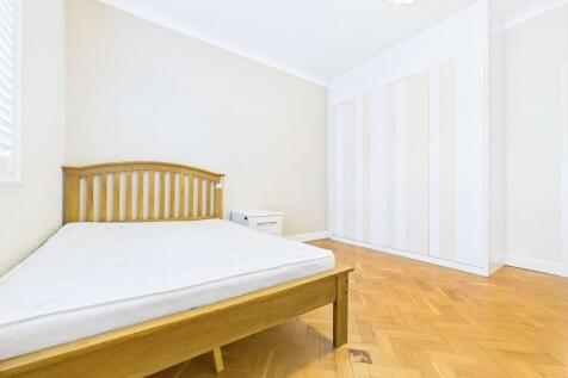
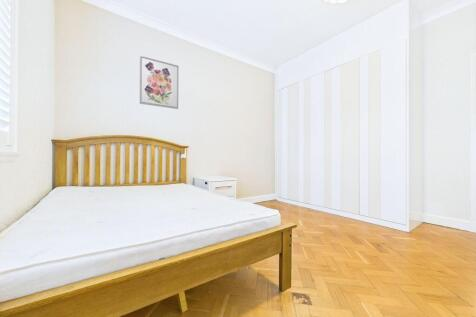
+ wall art (159, 83)
